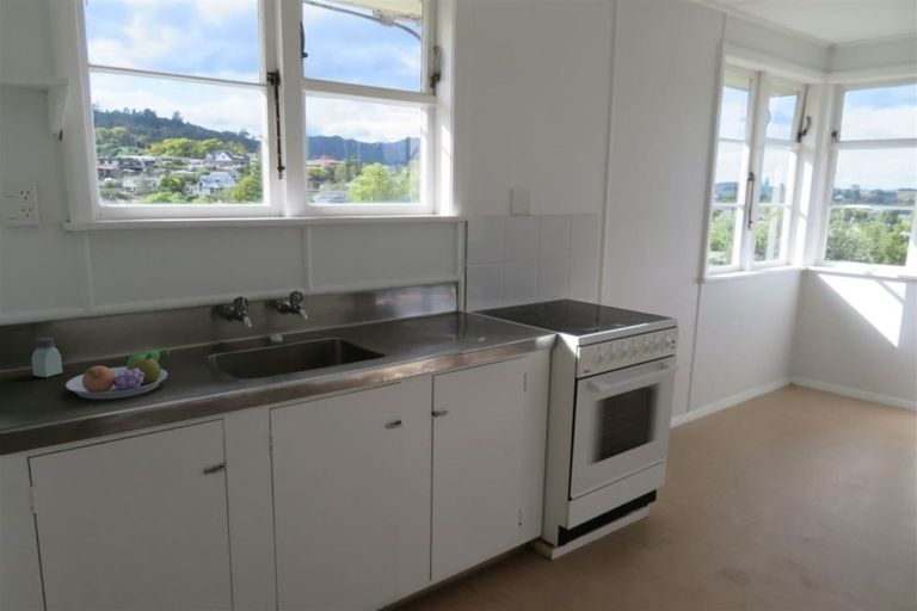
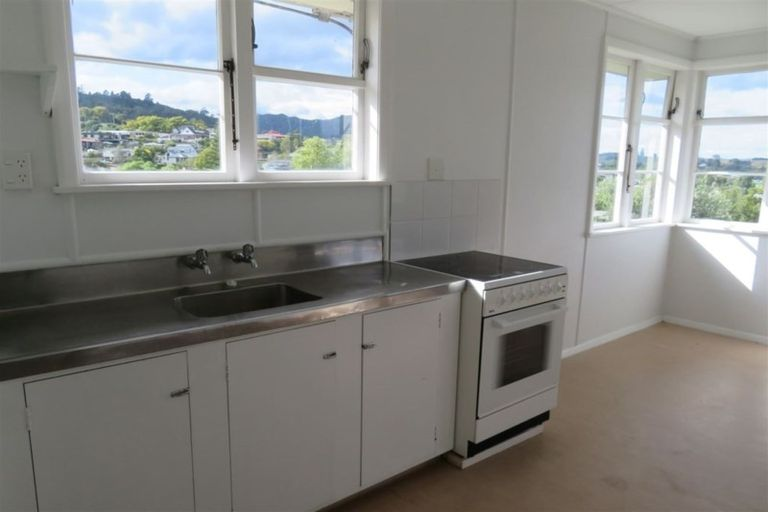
- saltshaker (45, 356)
- fruit bowl (122, 369)
